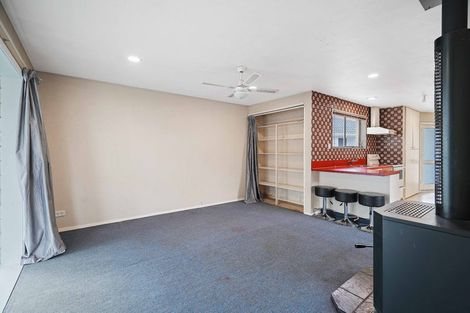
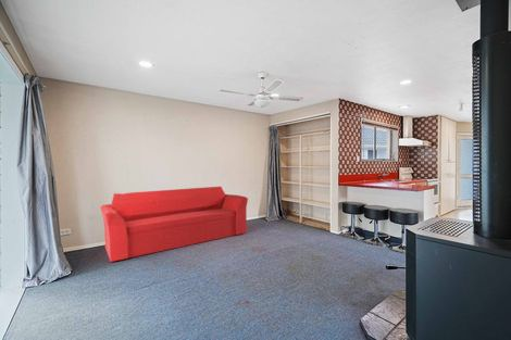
+ sofa (179, 214)
